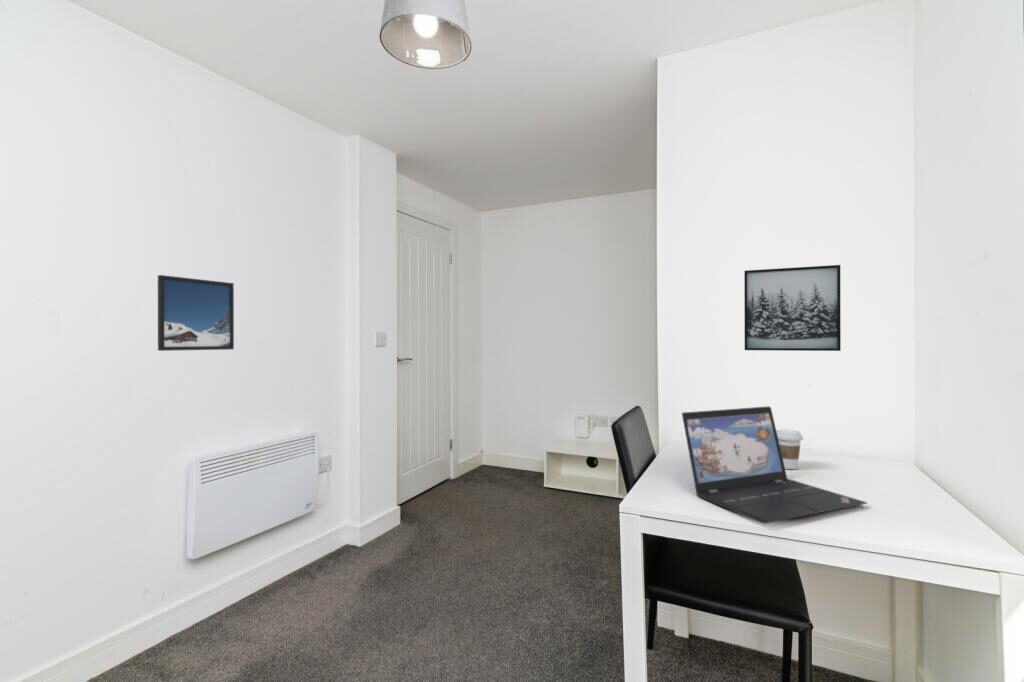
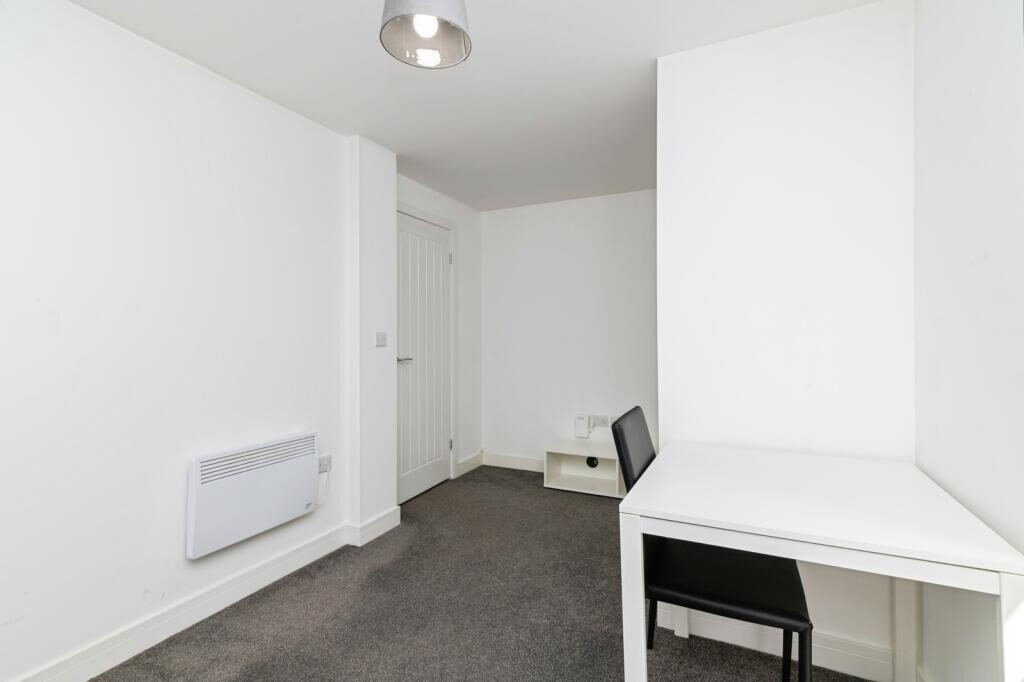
- coffee cup (787, 449)
- wall art (790, 309)
- laptop (769, 457)
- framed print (198, 314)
